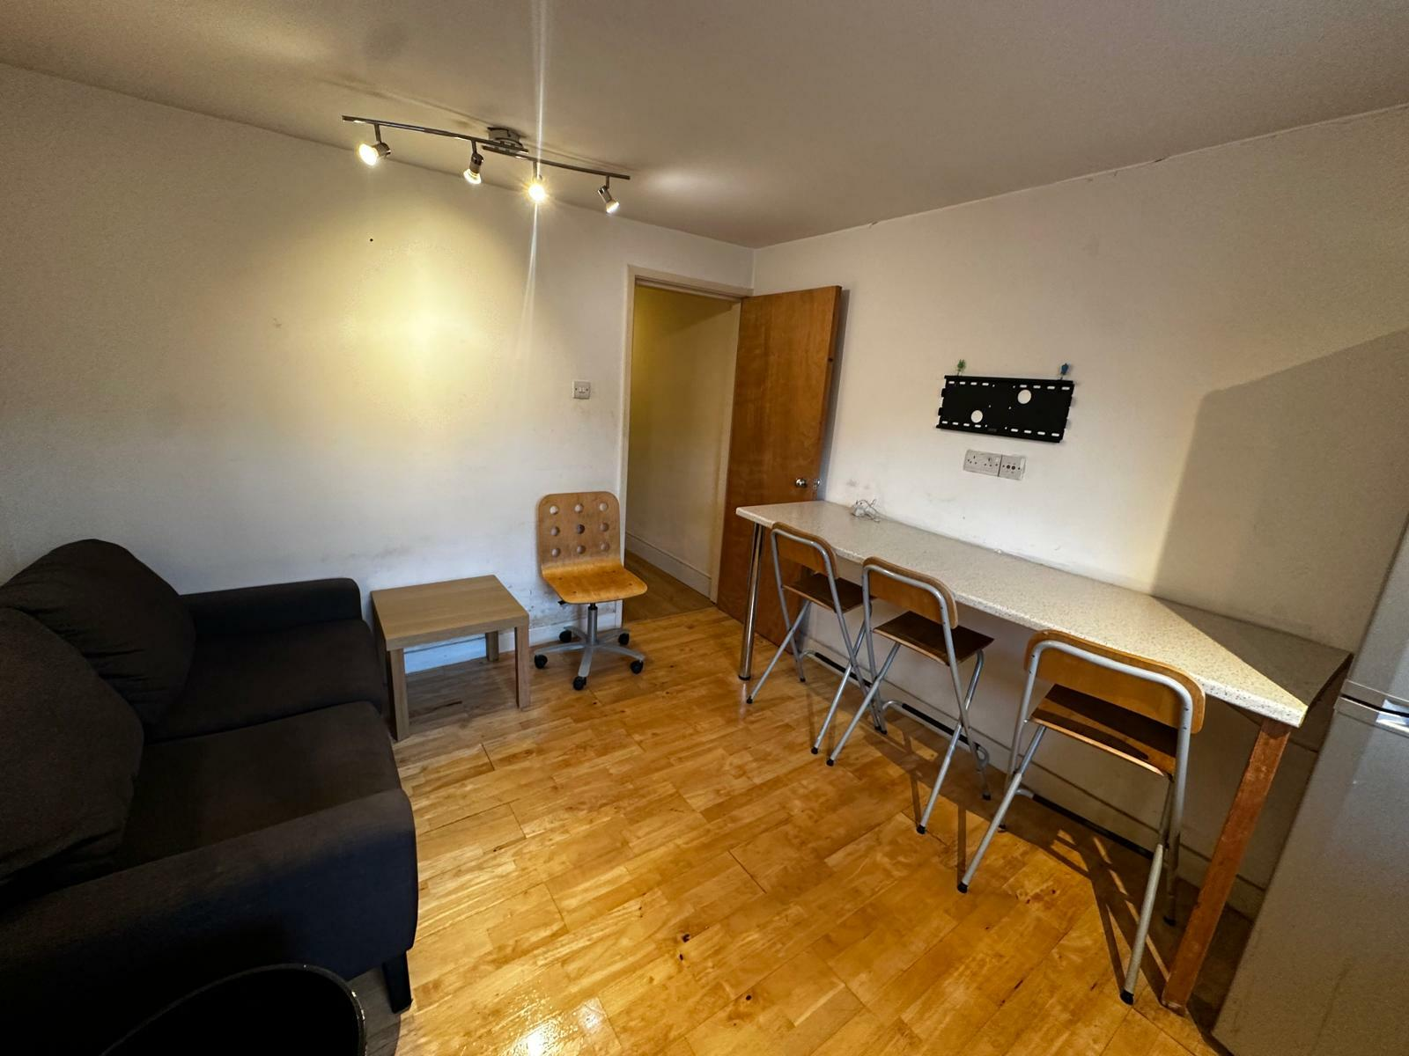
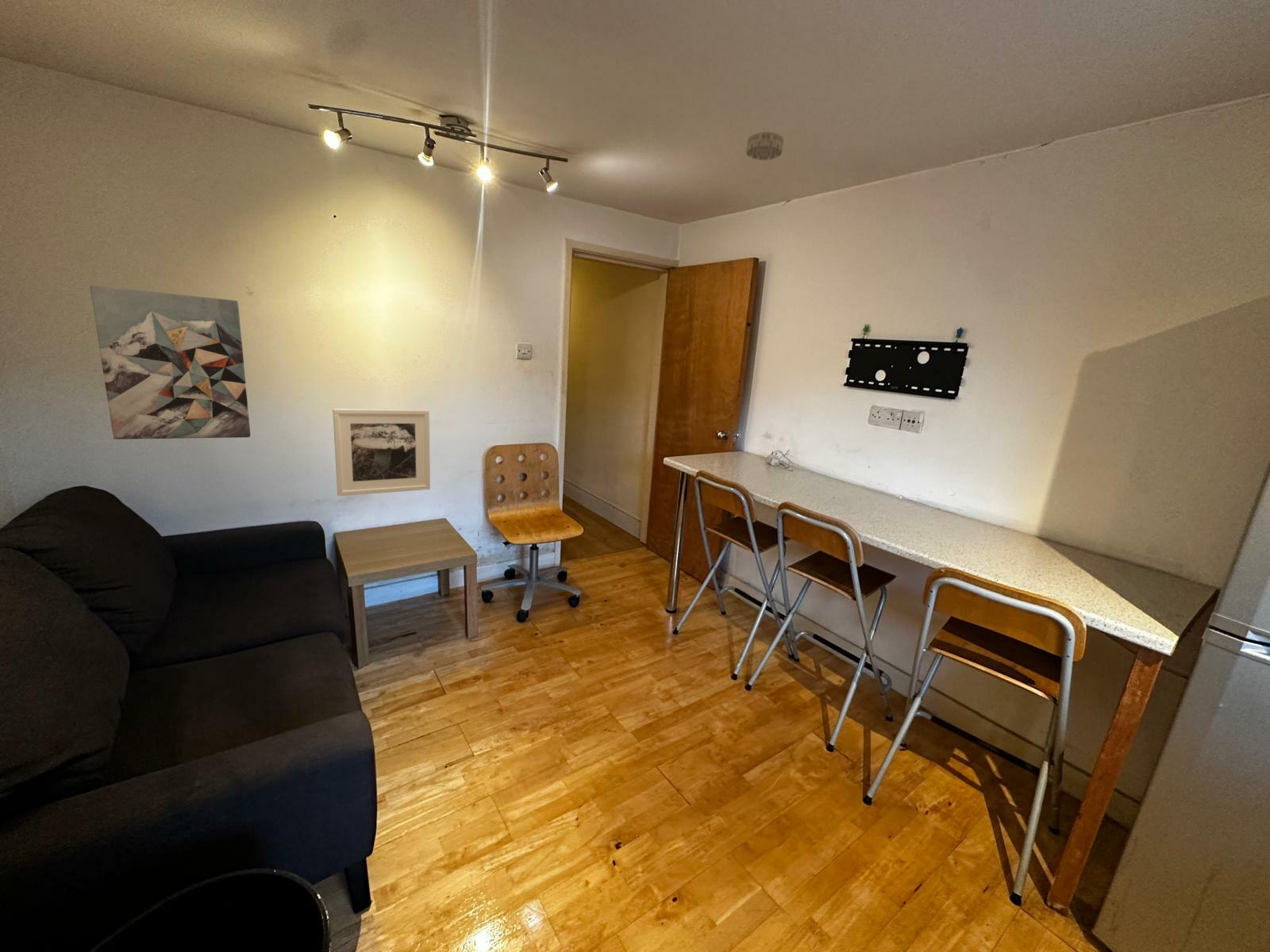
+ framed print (384, 451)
+ wall art (178, 367)
+ smoke detector (764, 145)
